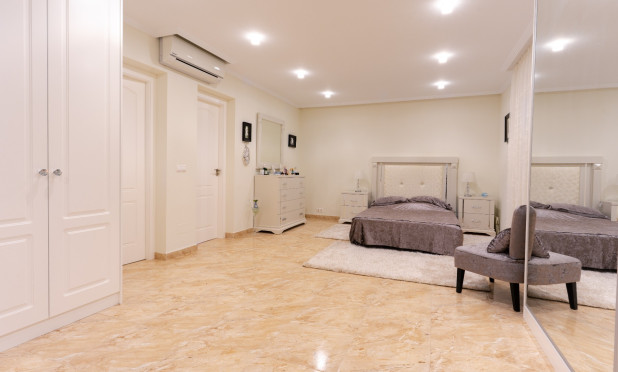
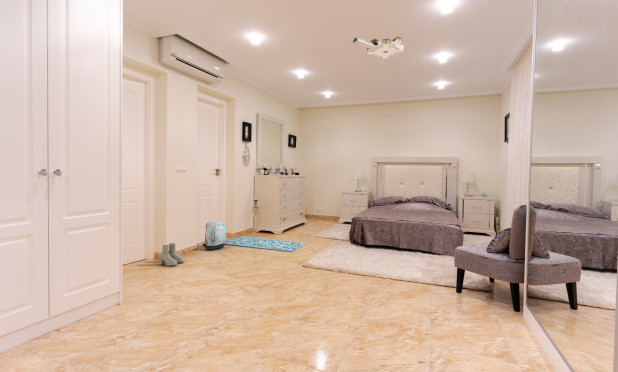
+ backpack (216, 234)
+ rug (263, 242)
+ boots (171, 254)
+ architectural model (379, 46)
